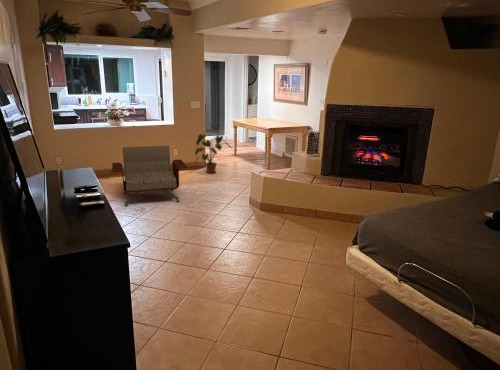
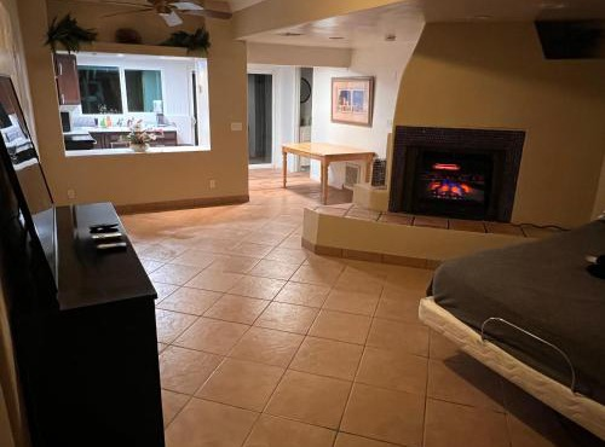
- armchair (149, 173)
- house plant (211, 152)
